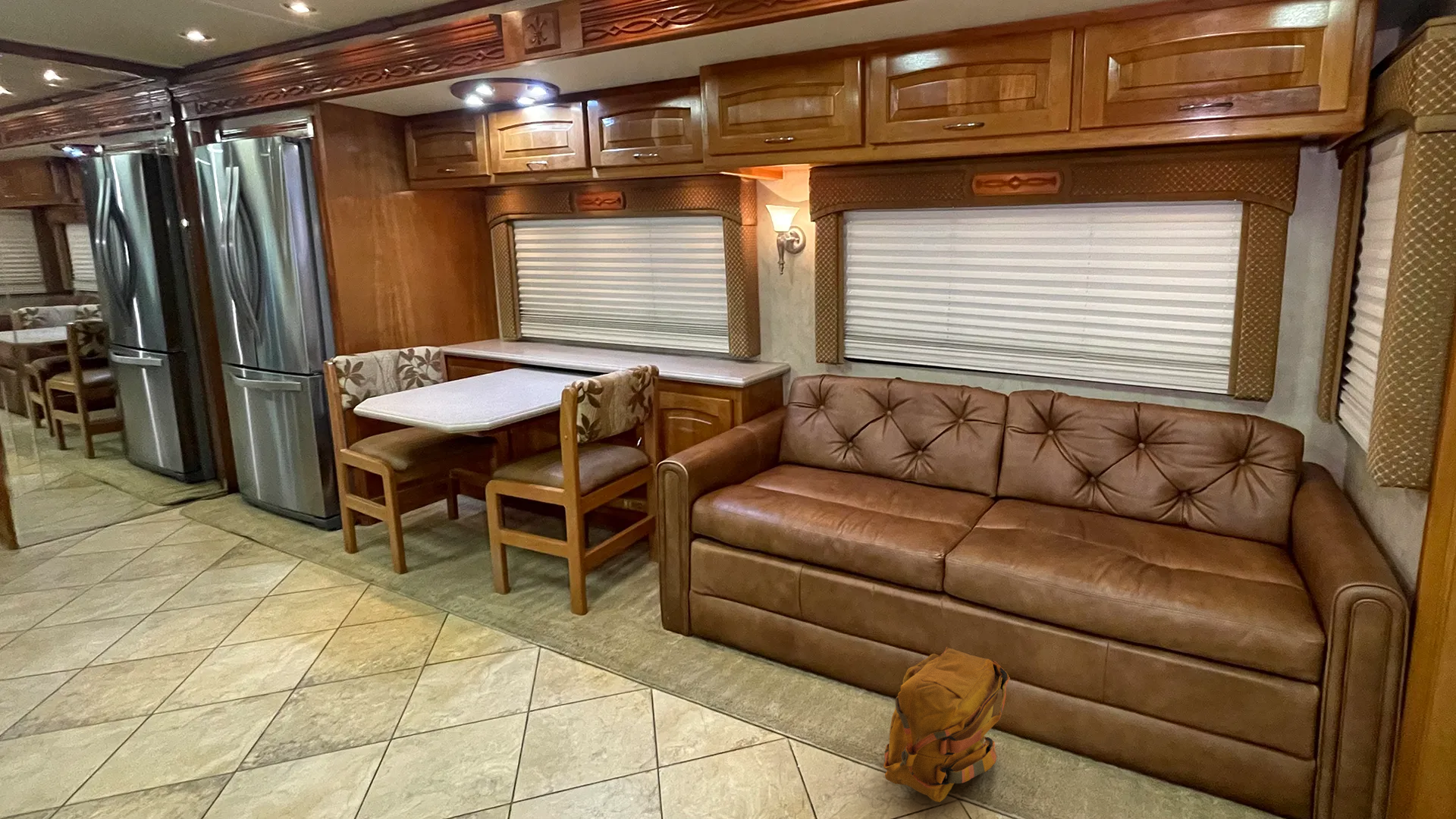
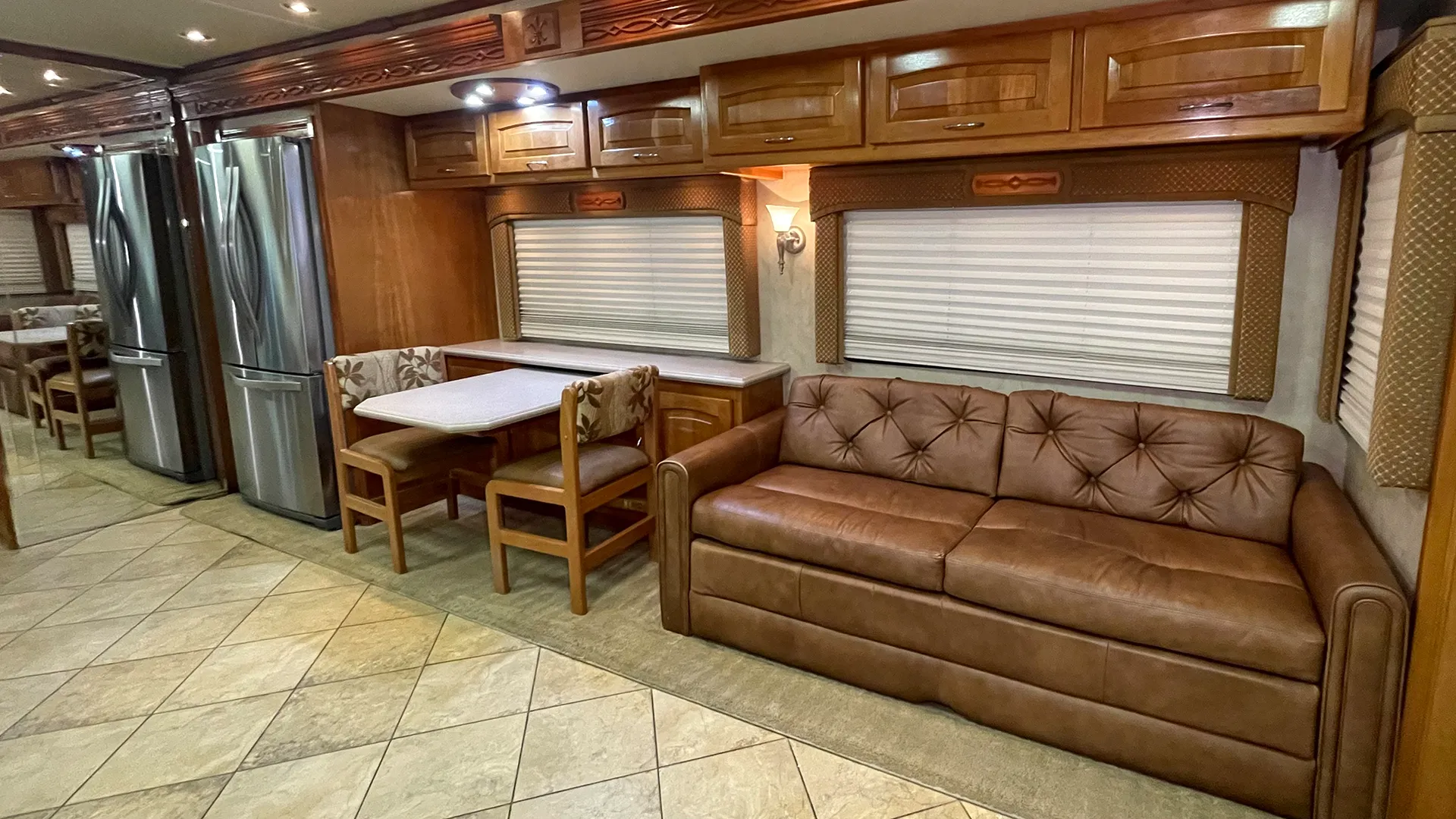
- backpack (942, 725)
